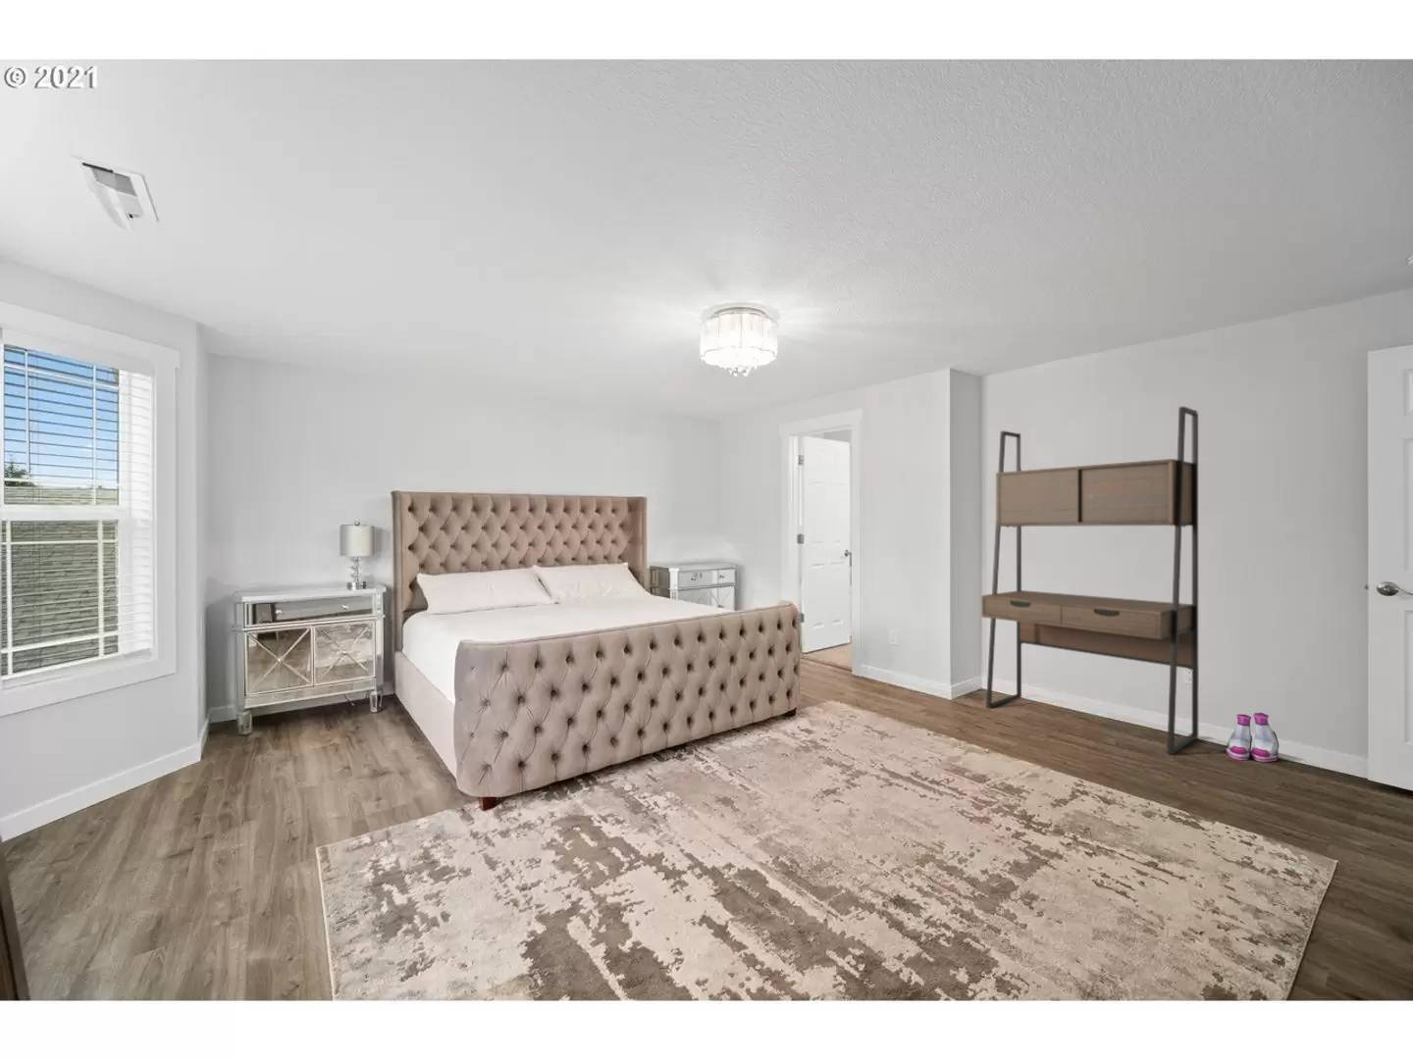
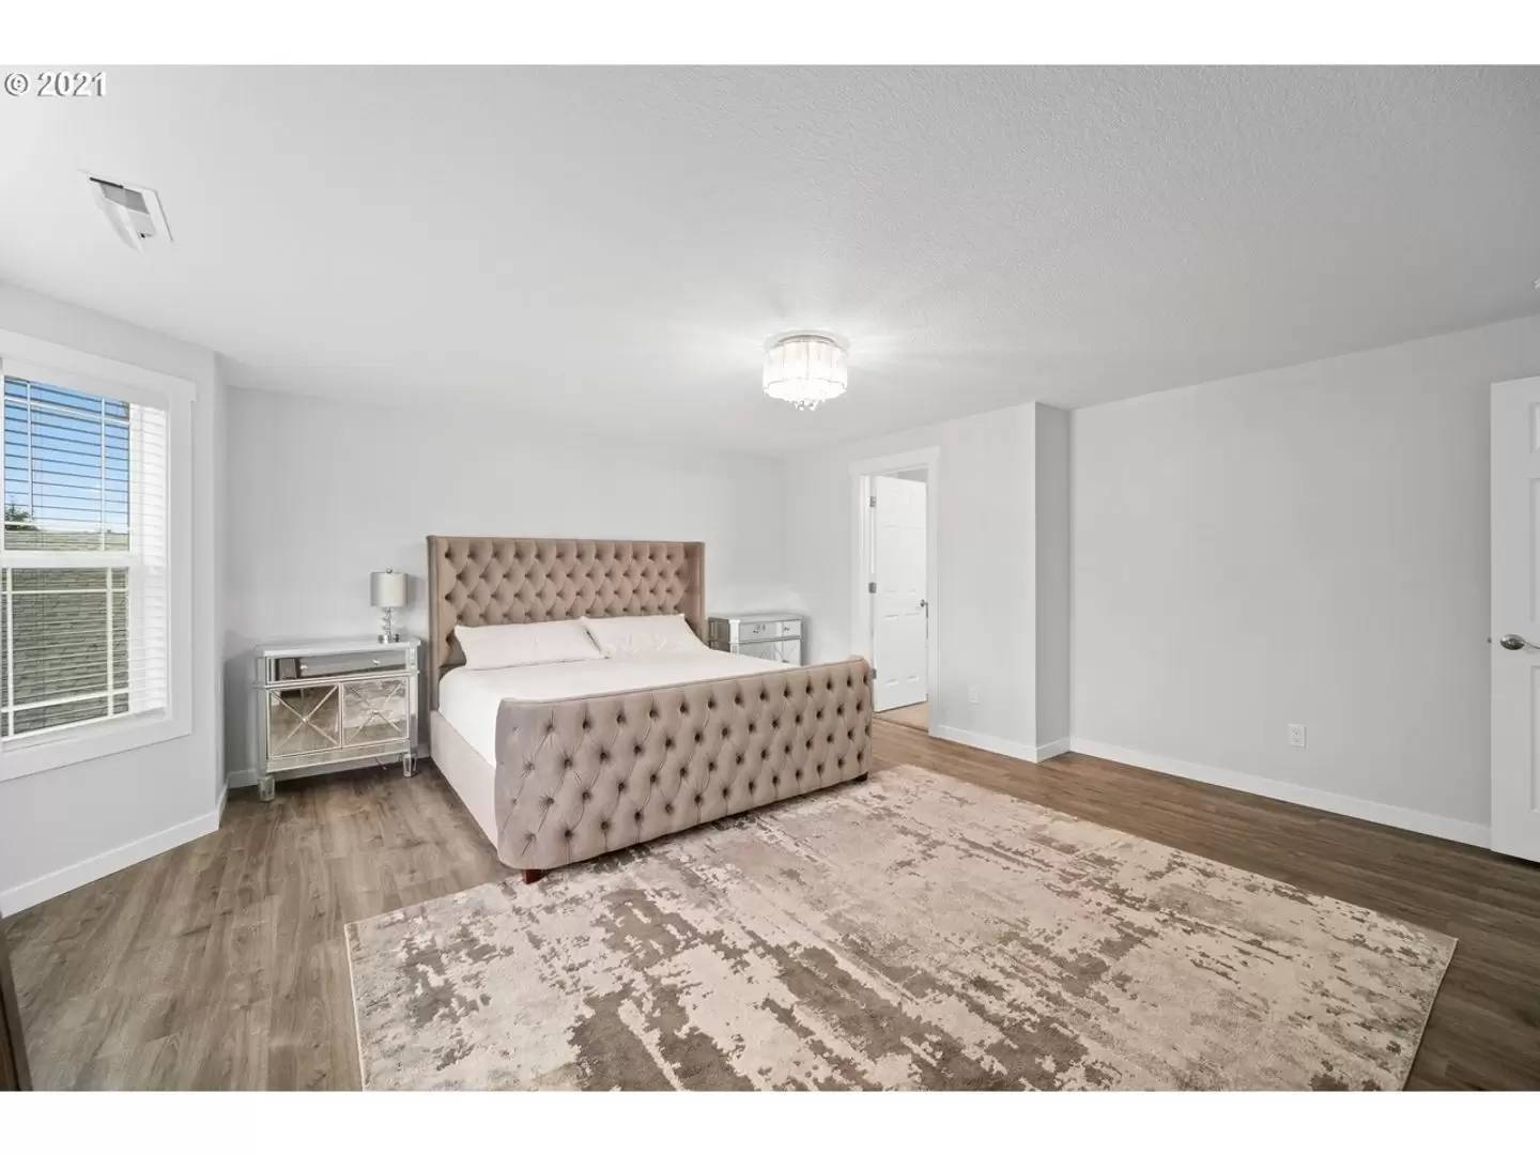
- boots (1251, 733)
- desk (1074, 594)
